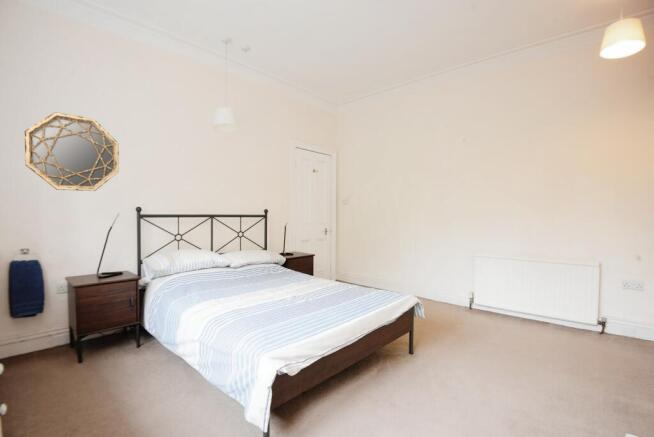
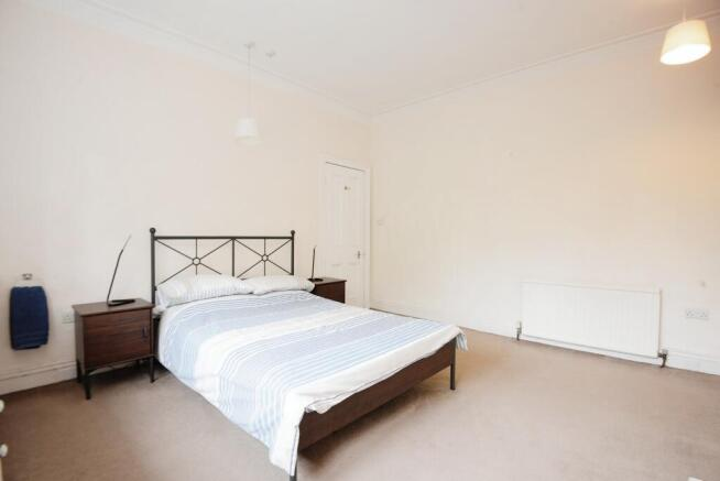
- home mirror (75, 153)
